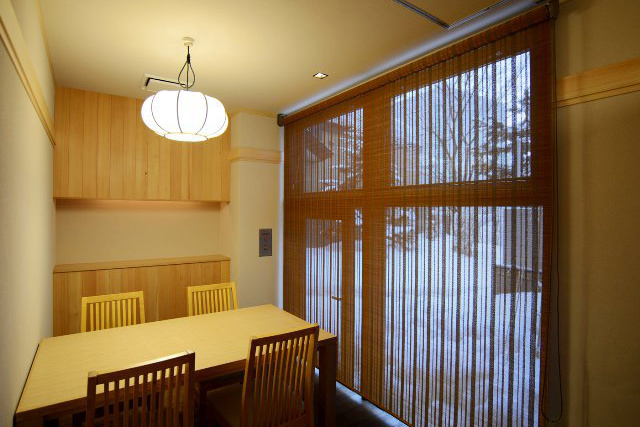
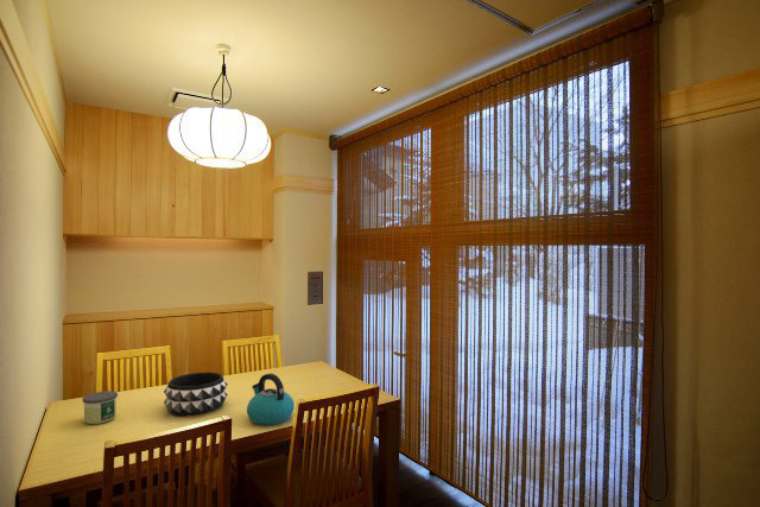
+ decorative bowl (196, 392)
+ kettle (268, 395)
+ candle (100, 407)
